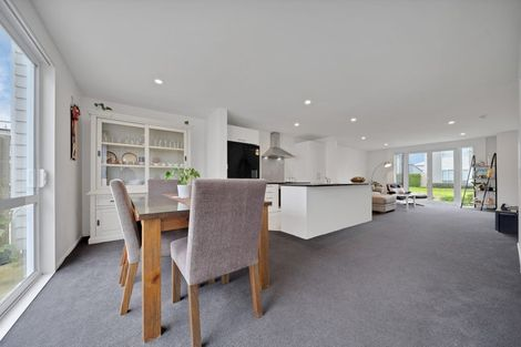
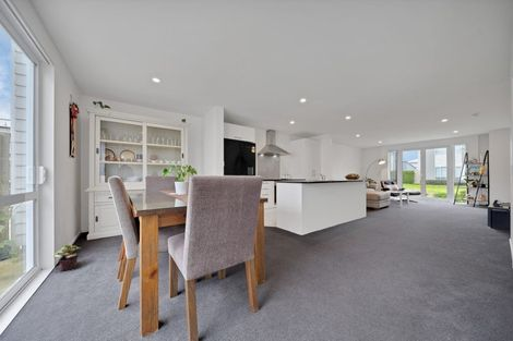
+ potted plant (65, 256)
